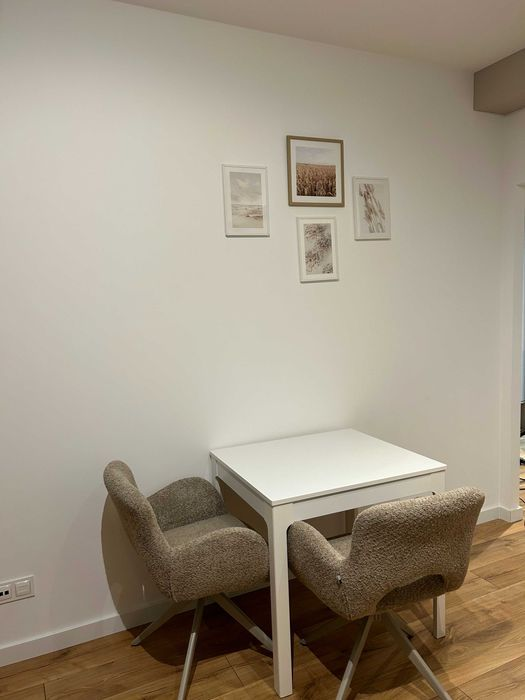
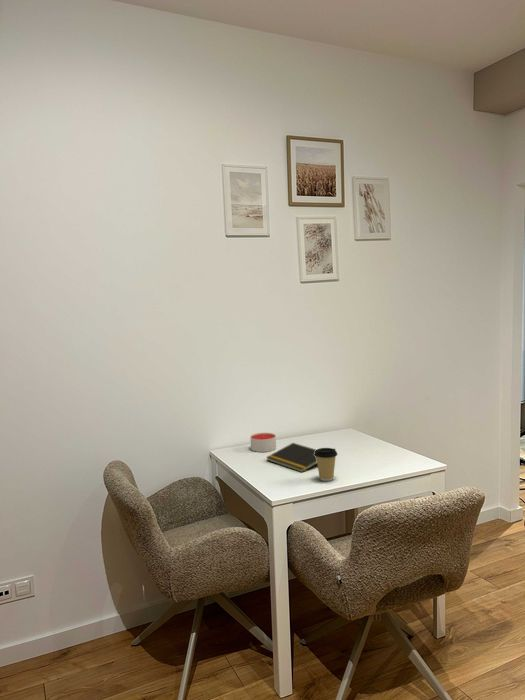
+ candle (263, 441)
+ coffee cup (326, 464)
+ notepad (297, 456)
